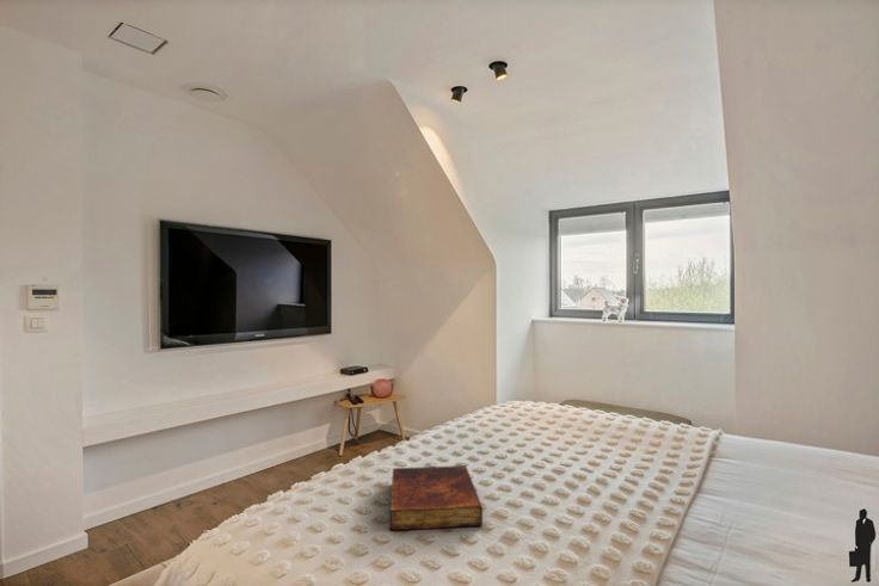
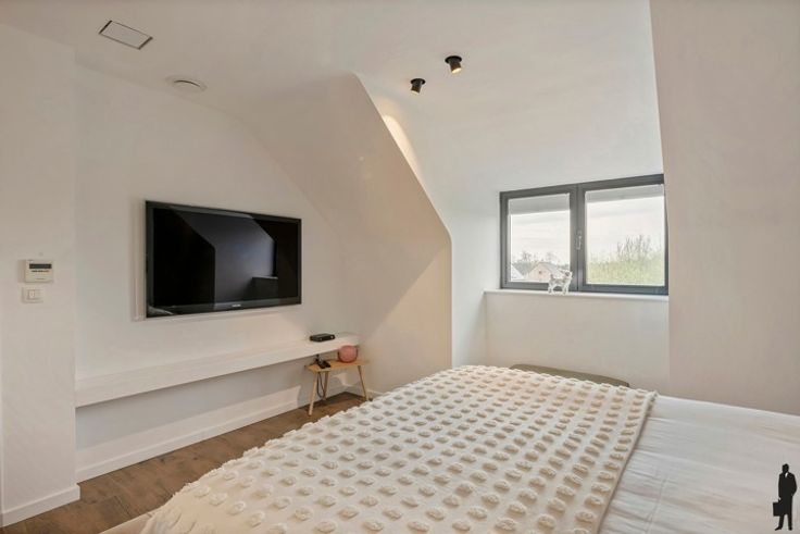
- book (432, 493)
